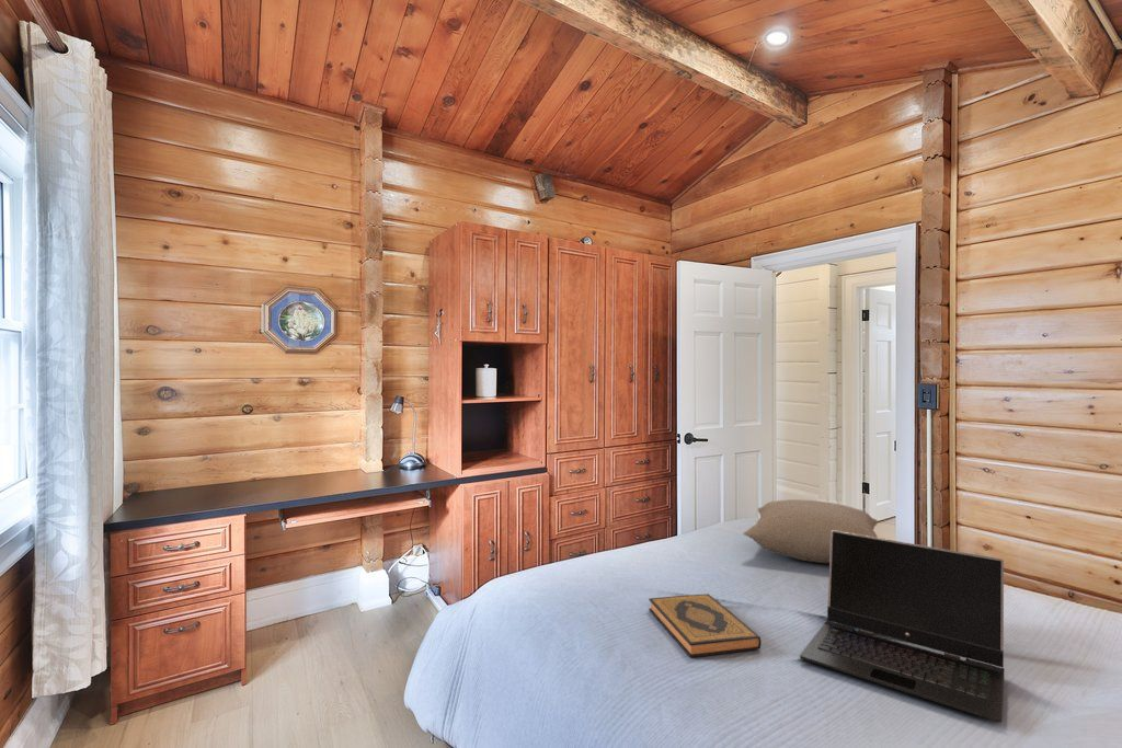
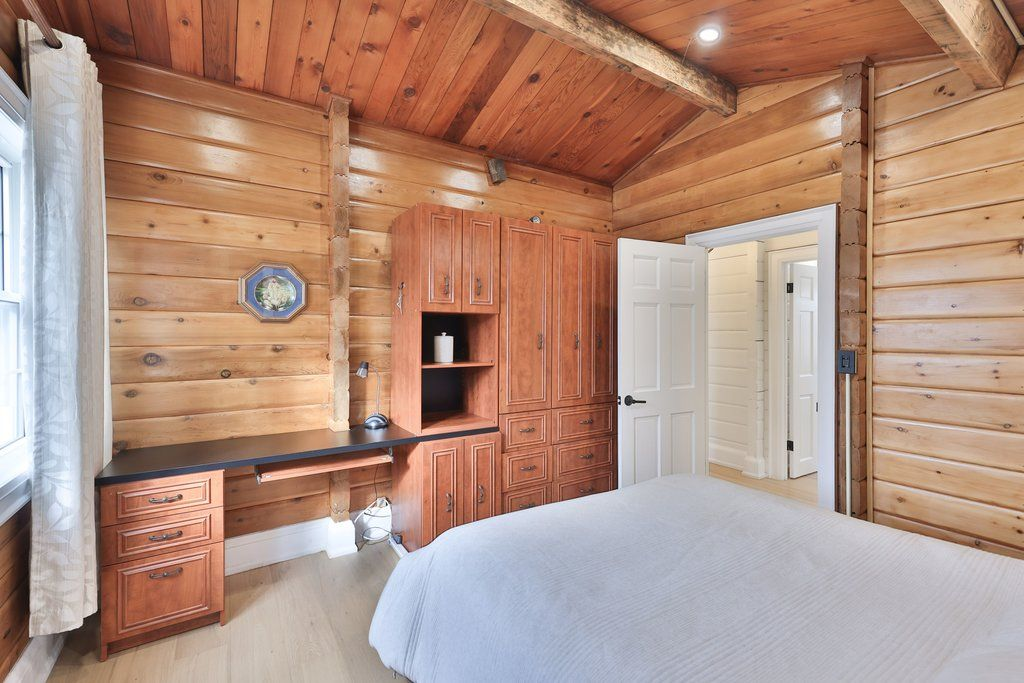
- laptop computer (901, 611)
- pillow (814, 528)
- hardback book (700, 621)
